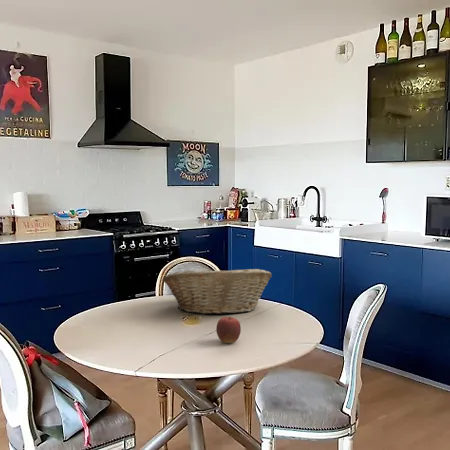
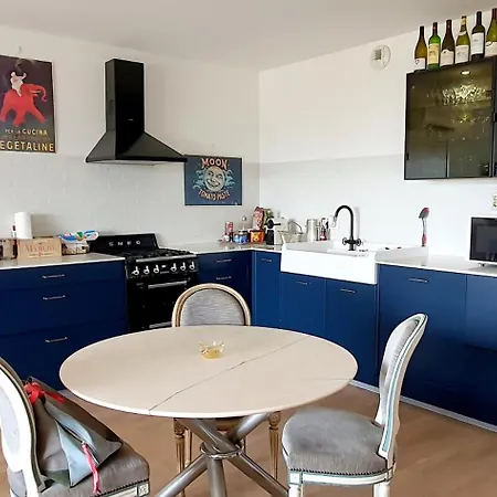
- apple (228, 328)
- fruit basket (217, 286)
